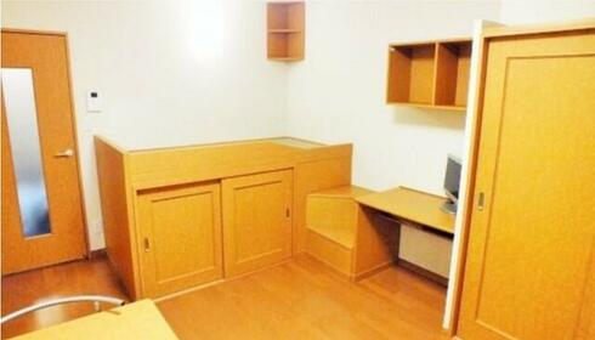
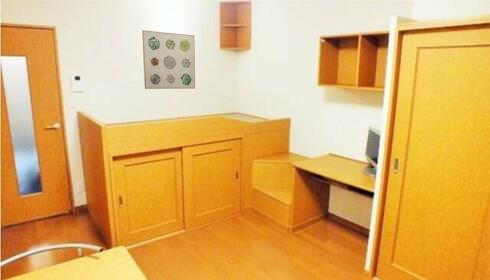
+ wall art (170, 61)
